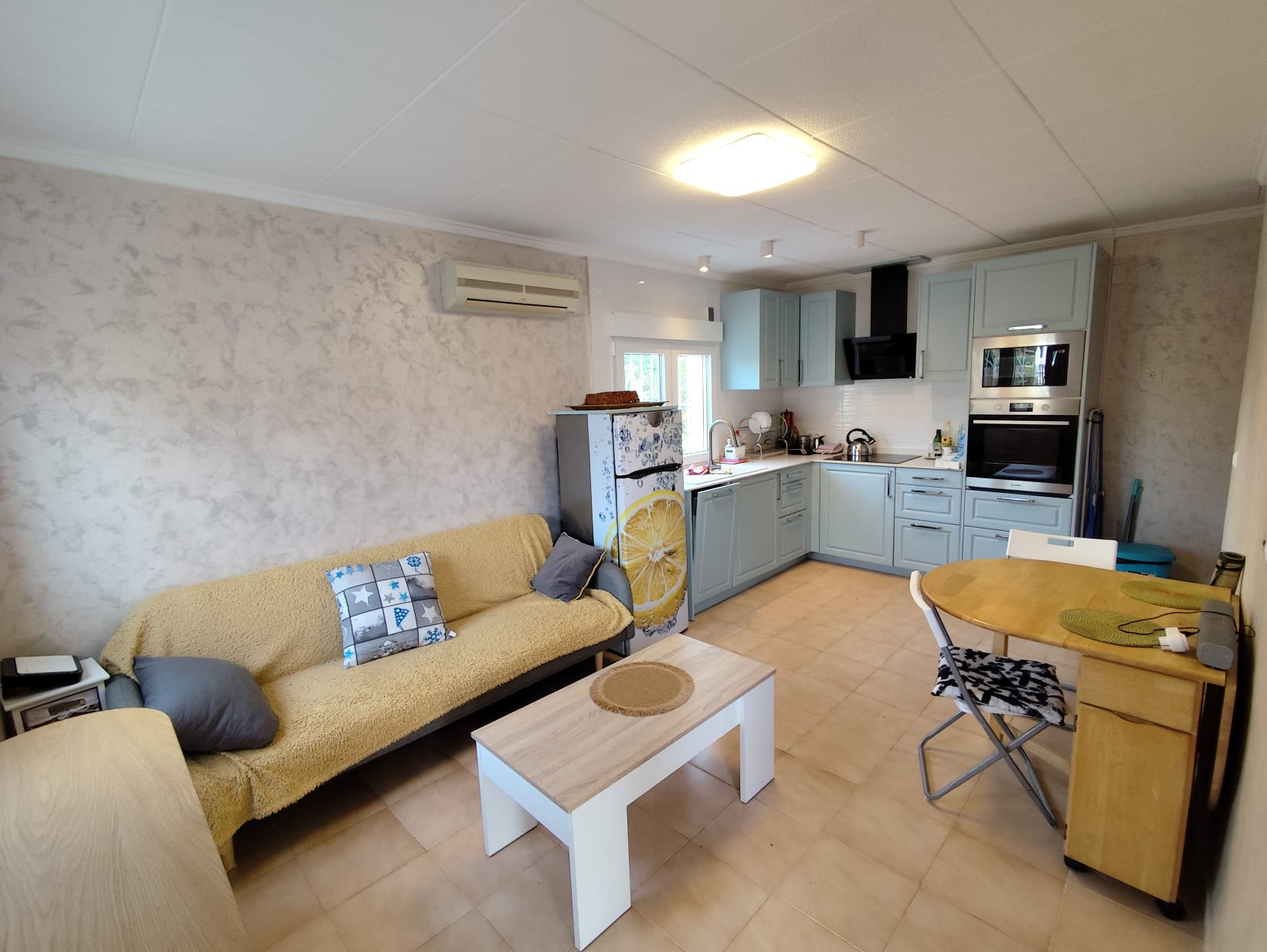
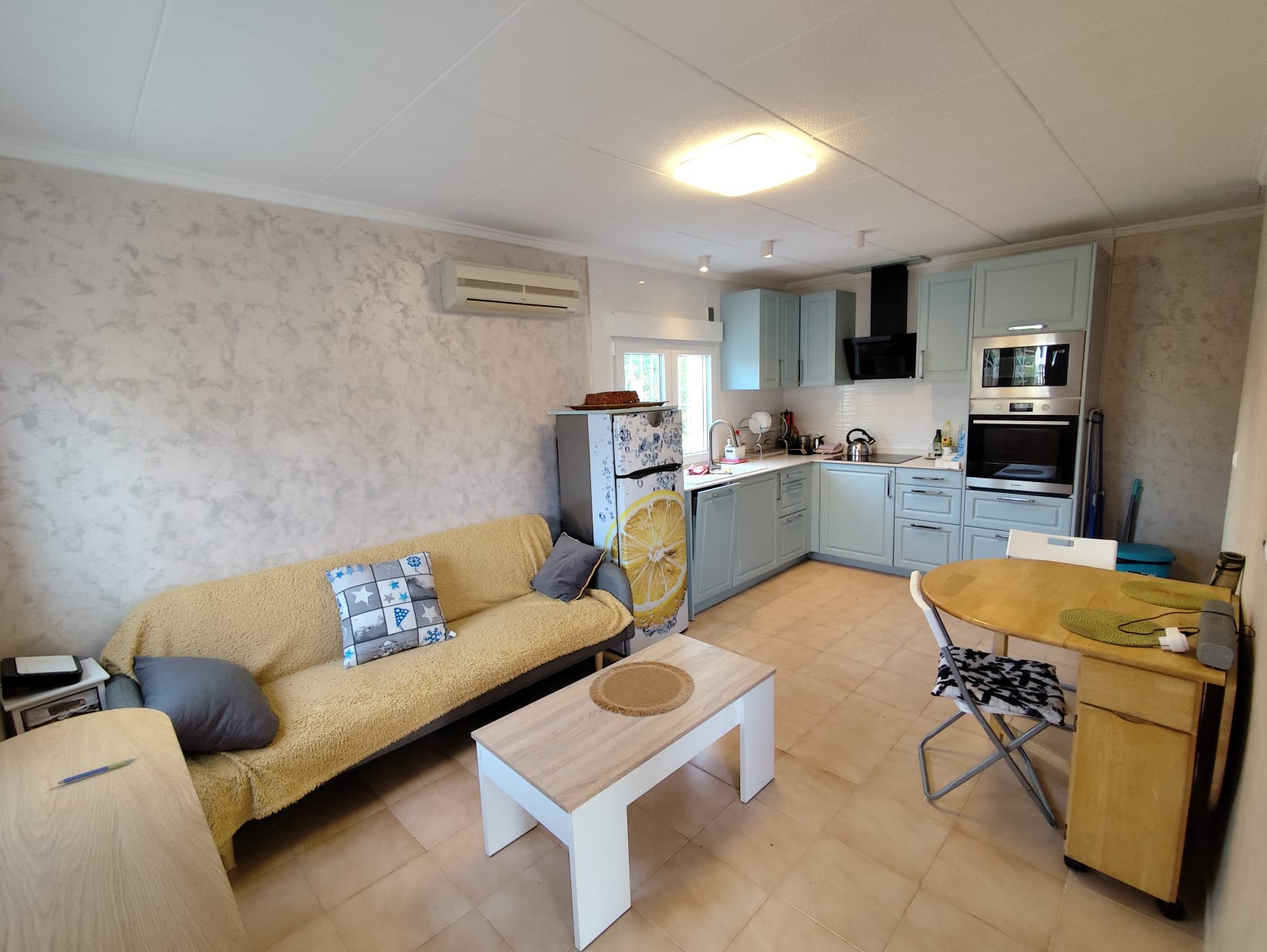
+ pen (98, 770)
